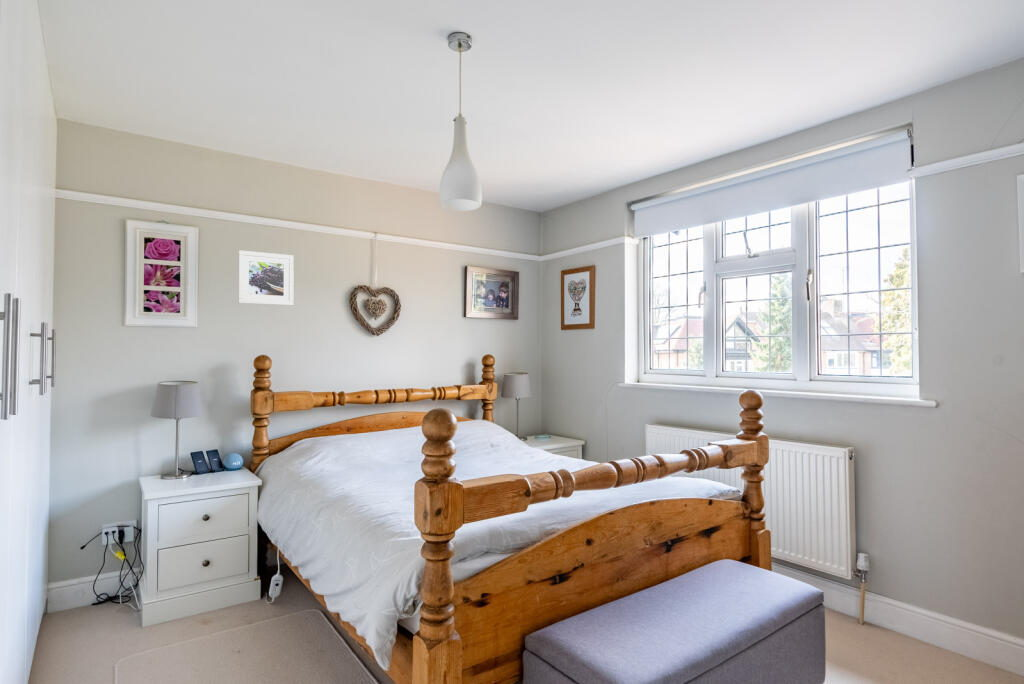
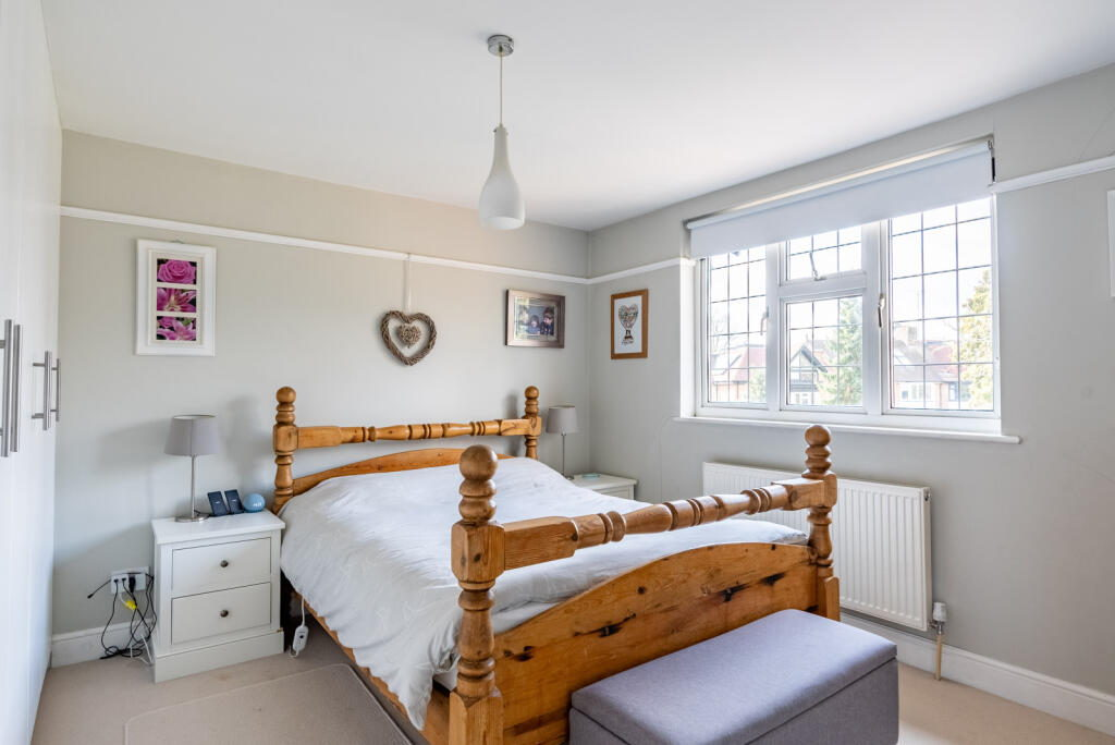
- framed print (266, 278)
